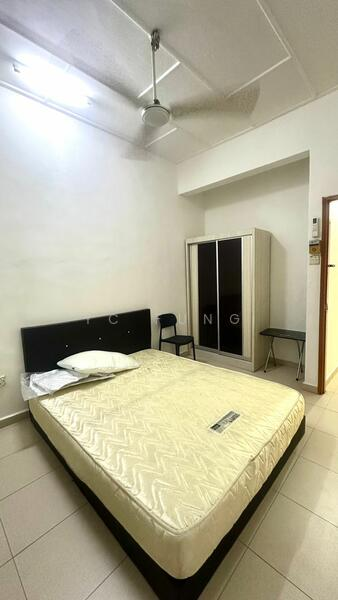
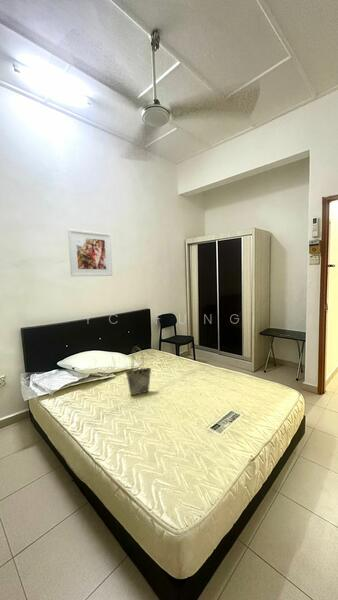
+ tote bag (138, 370)
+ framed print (91, 254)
